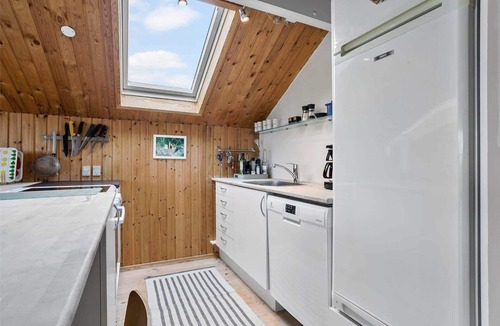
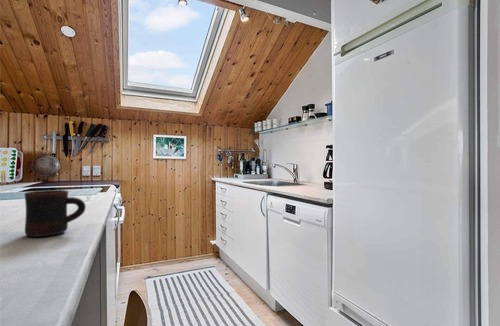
+ mug (56, 212)
